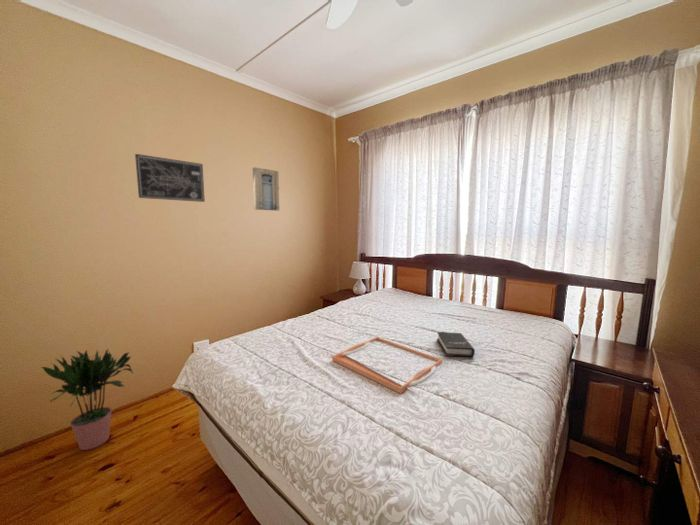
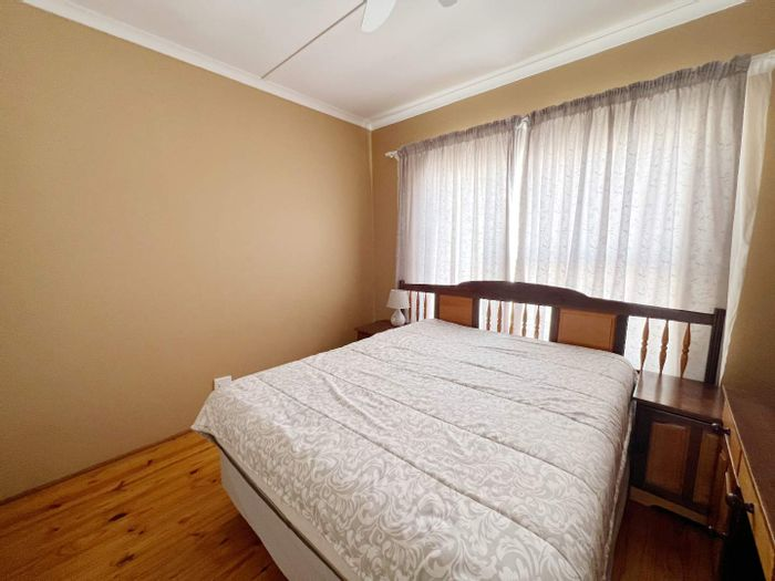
- wall art (266, 189)
- hardback book (454, 343)
- serving tray (379, 373)
- wall art (172, 179)
- potted plant (94, 392)
